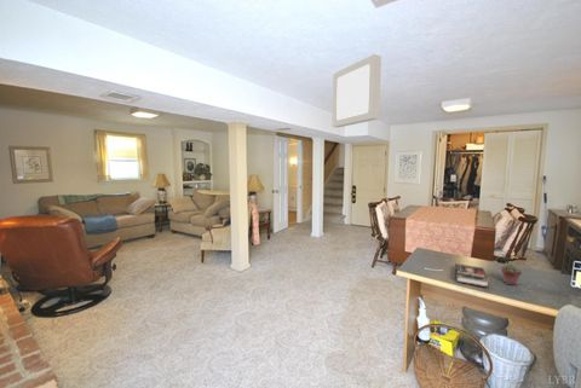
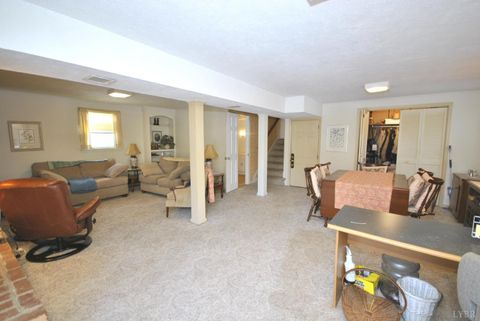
- ceiling light (353, 94)
- book (470, 274)
- potted succulent (511, 272)
